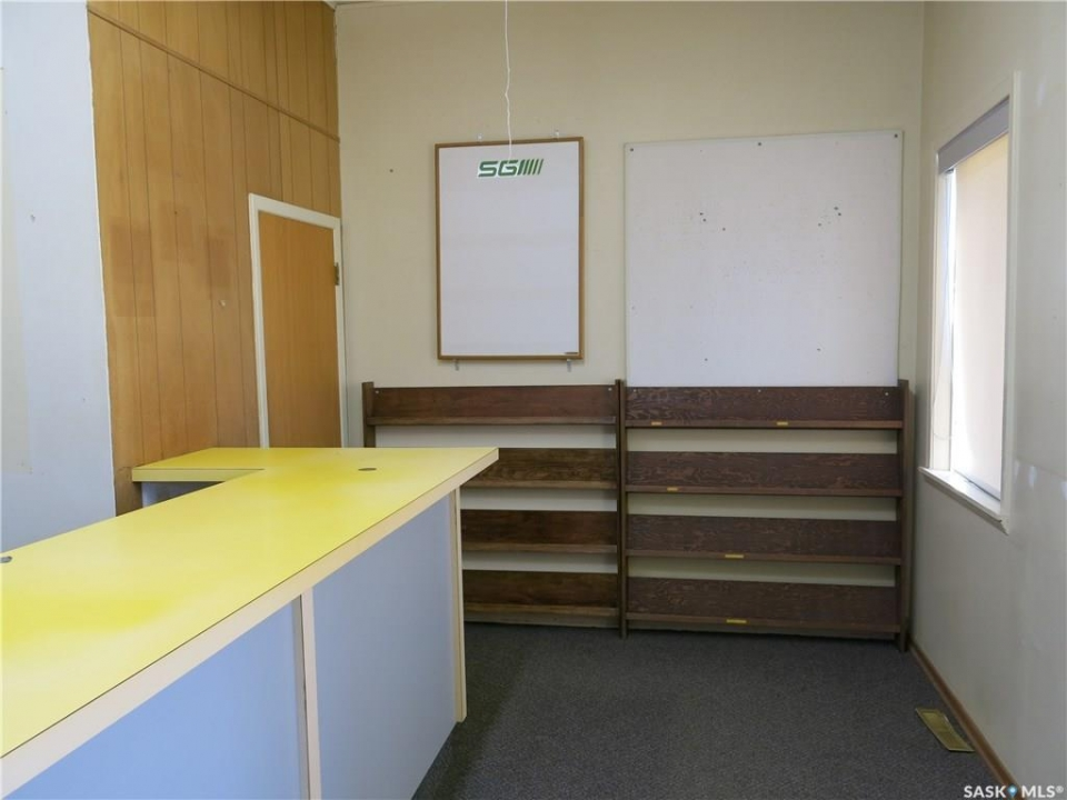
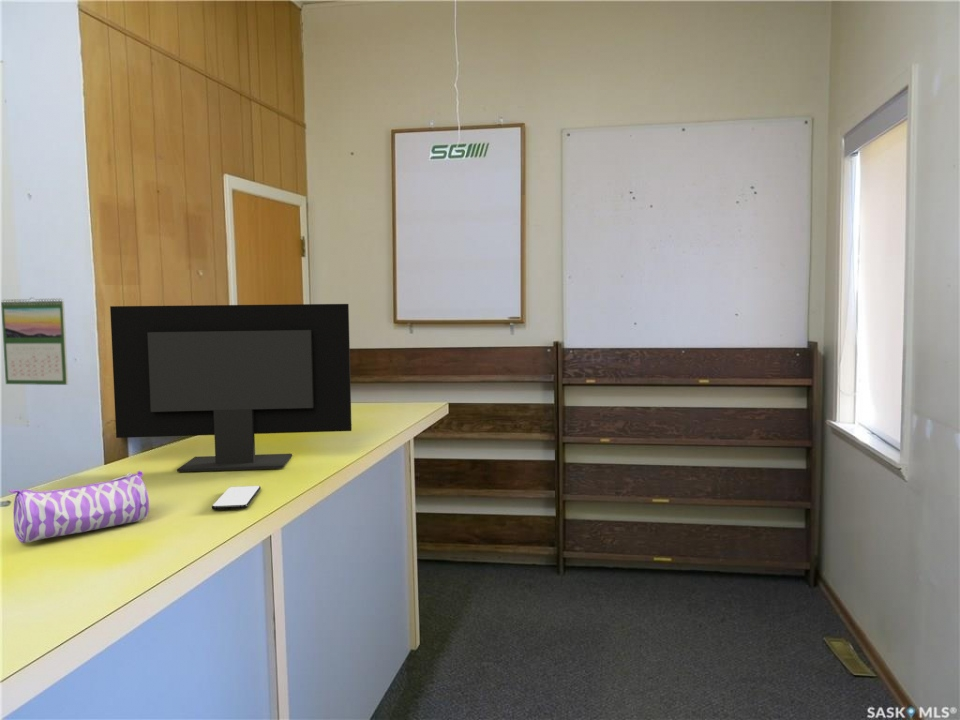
+ pencil case (84, 505)
+ computer monitor (234, 384)
+ smartphone (237, 497)
+ calendar (34, 341)
